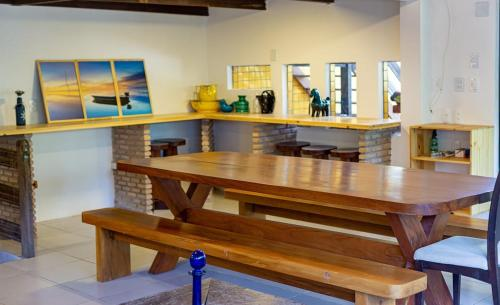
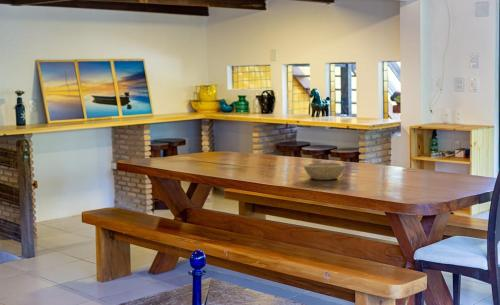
+ bowl (324, 171)
